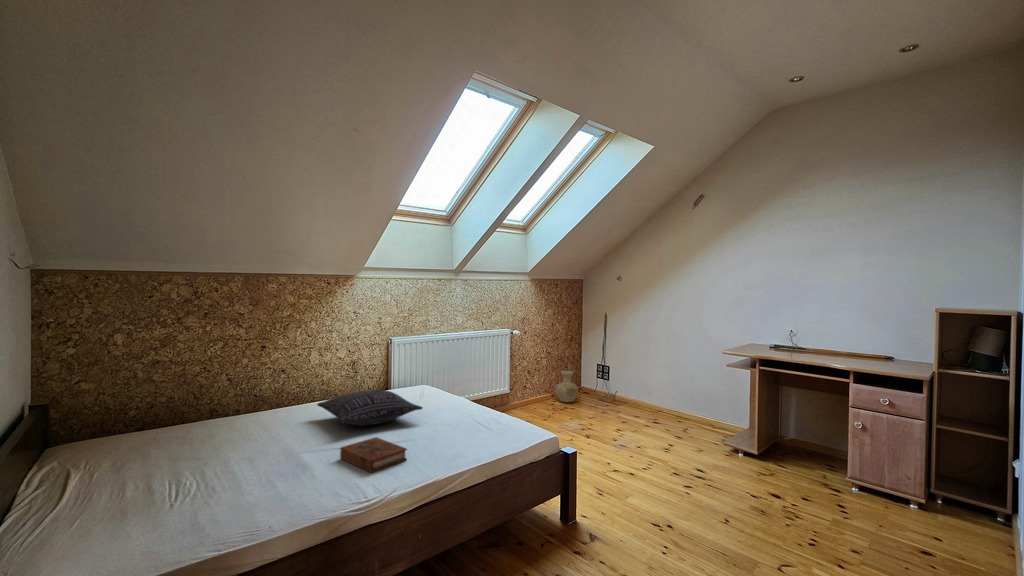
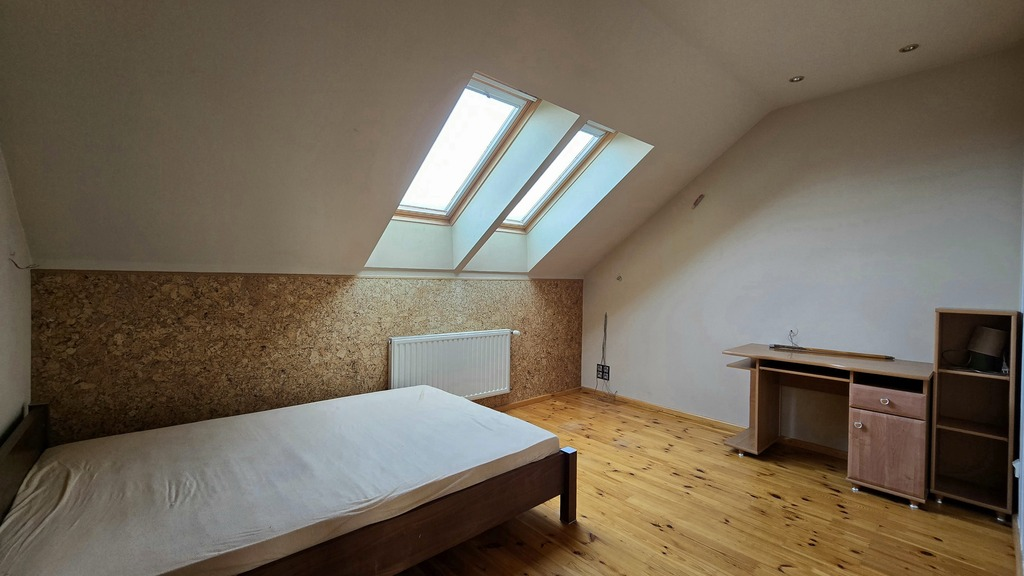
- vase (566, 386)
- book (373, 453)
- pillow (368, 406)
